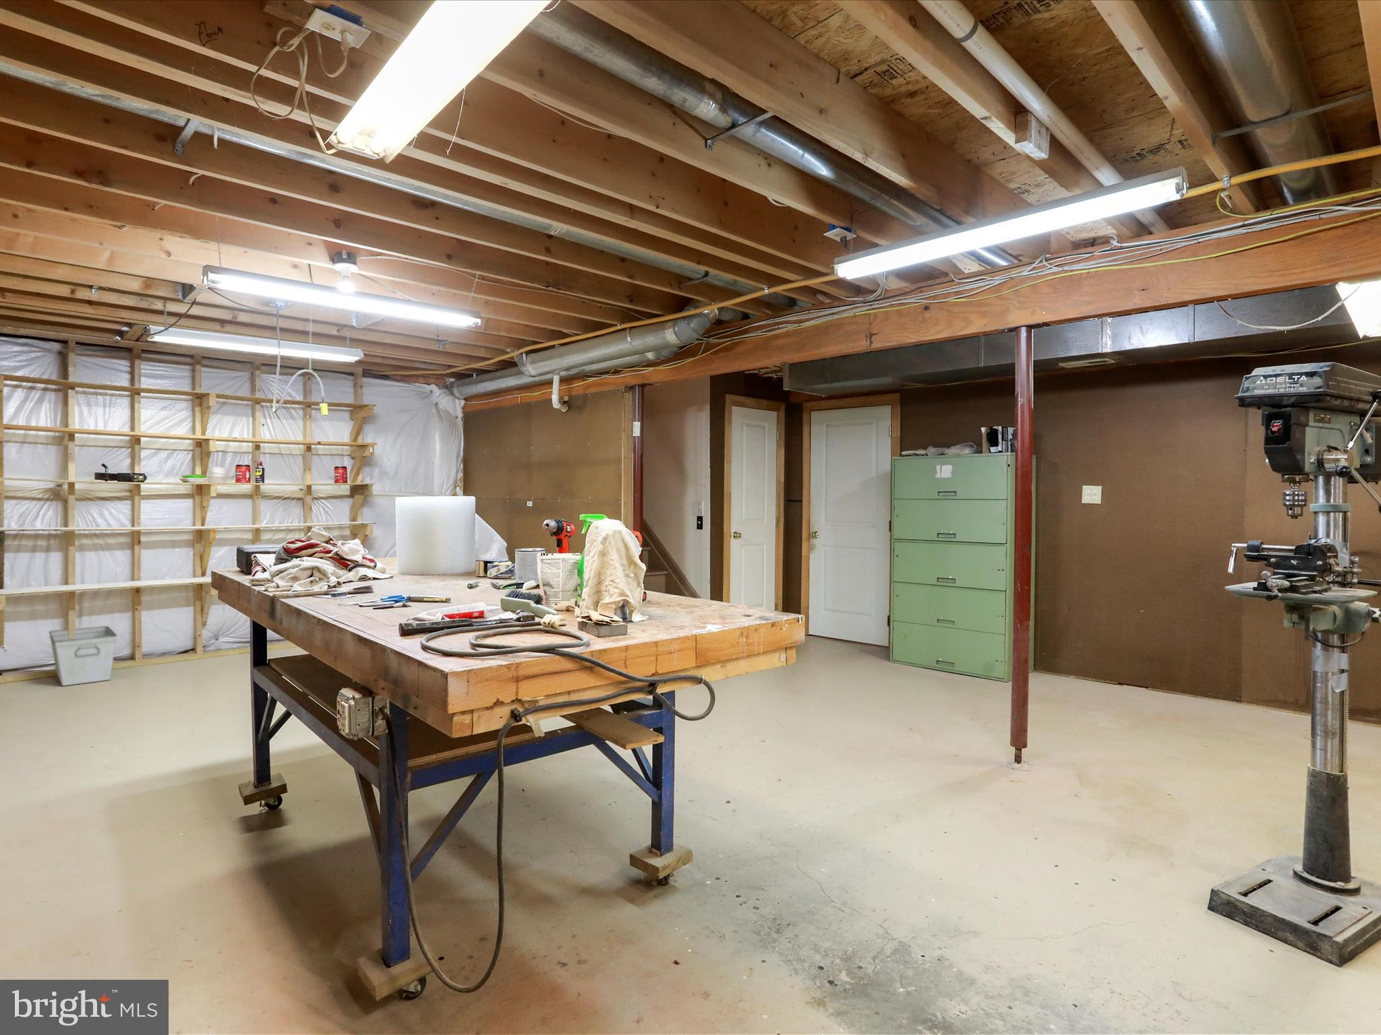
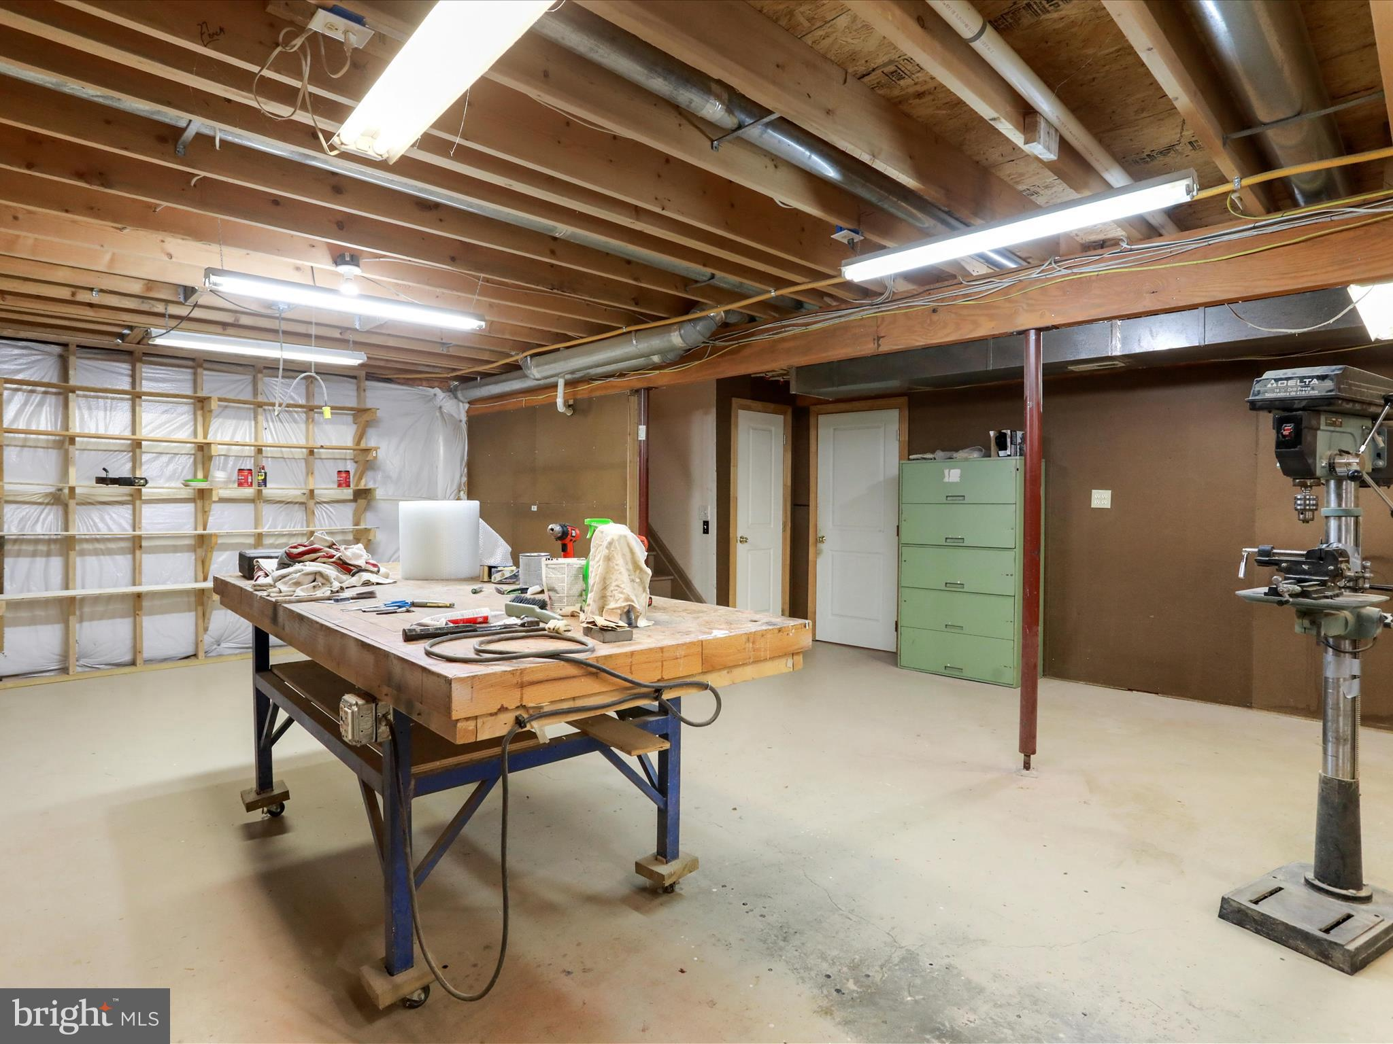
- storage bin (83, 654)
